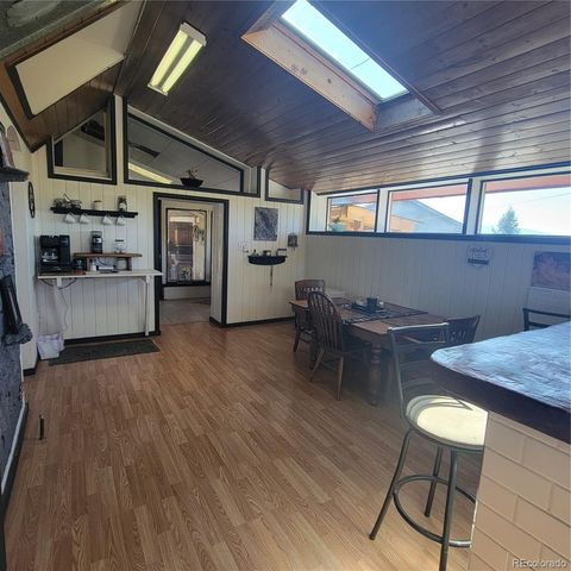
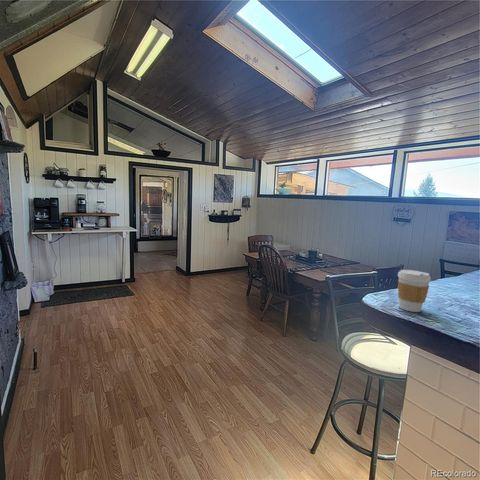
+ coffee cup (412, 289)
